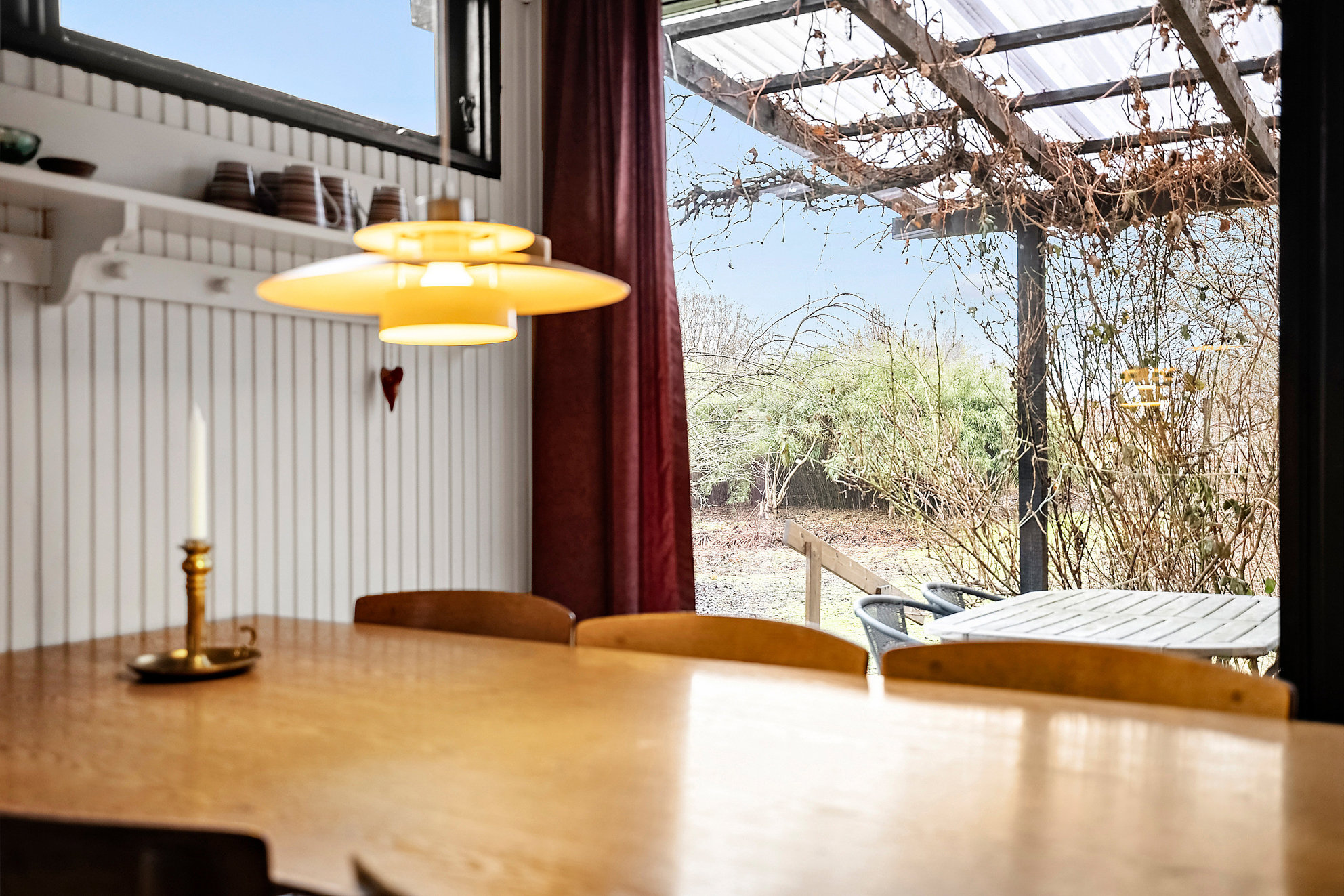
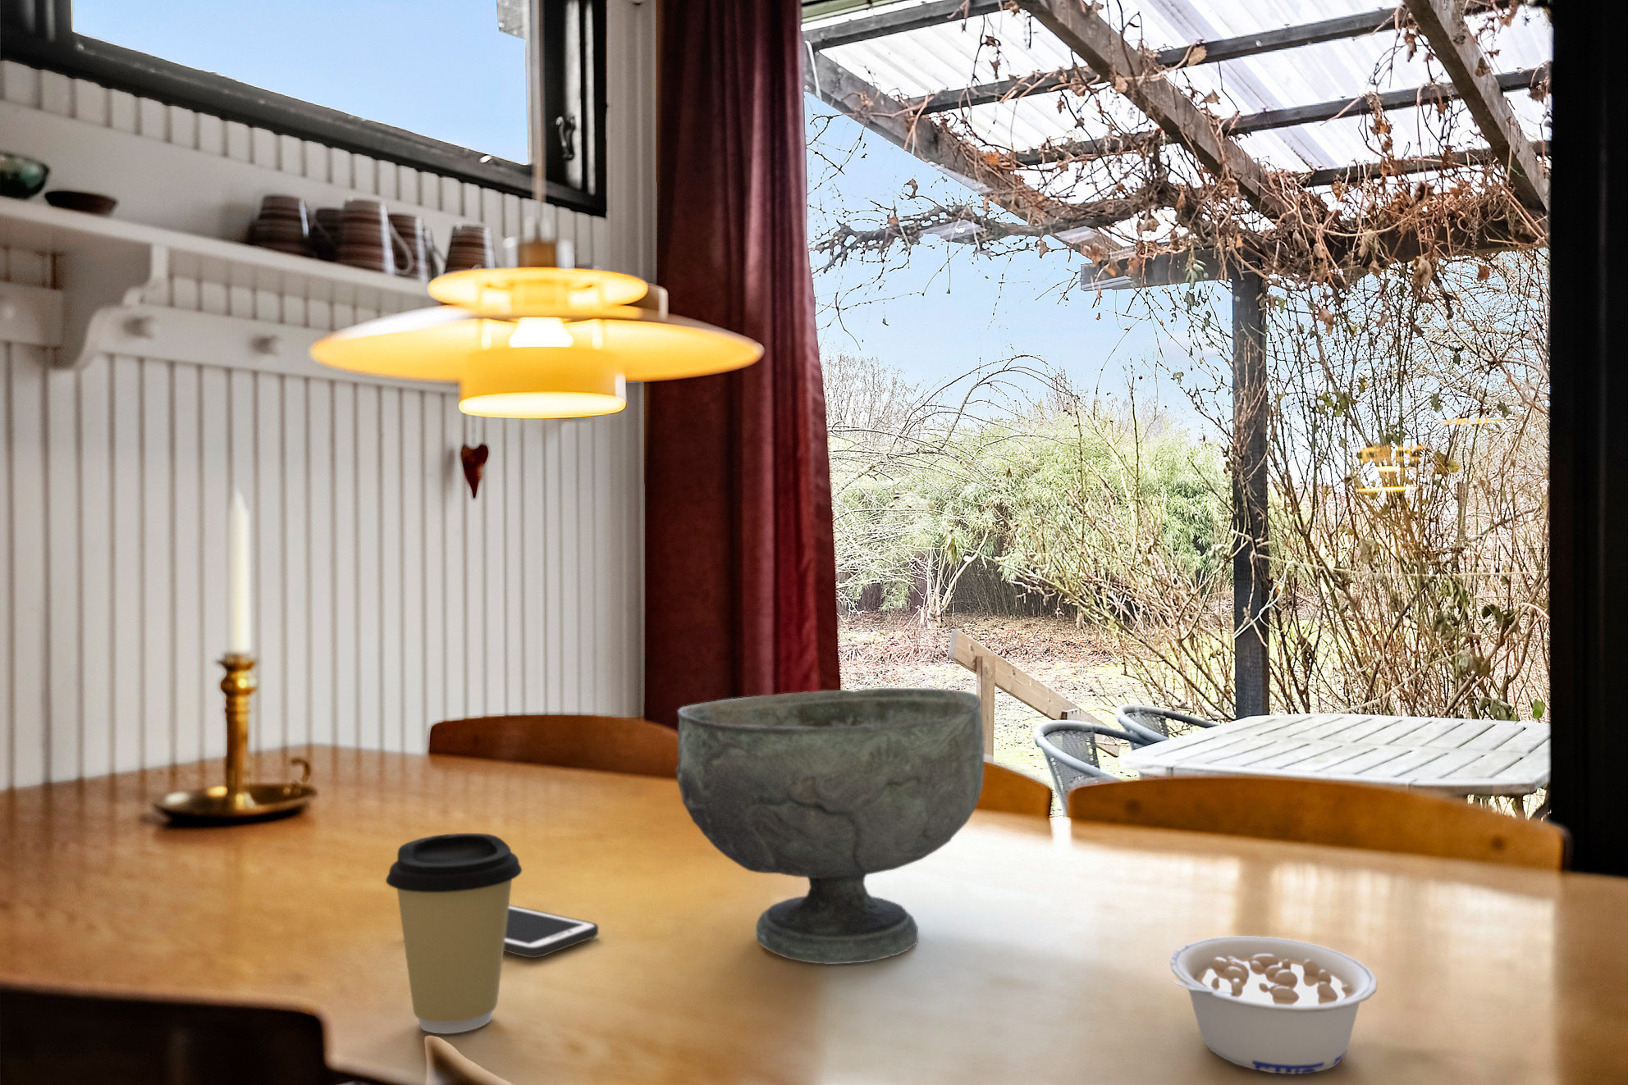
+ cell phone (508, 928)
+ decorative bowl (831, 817)
+ legume (1271, 1001)
+ coffee cup (454, 932)
